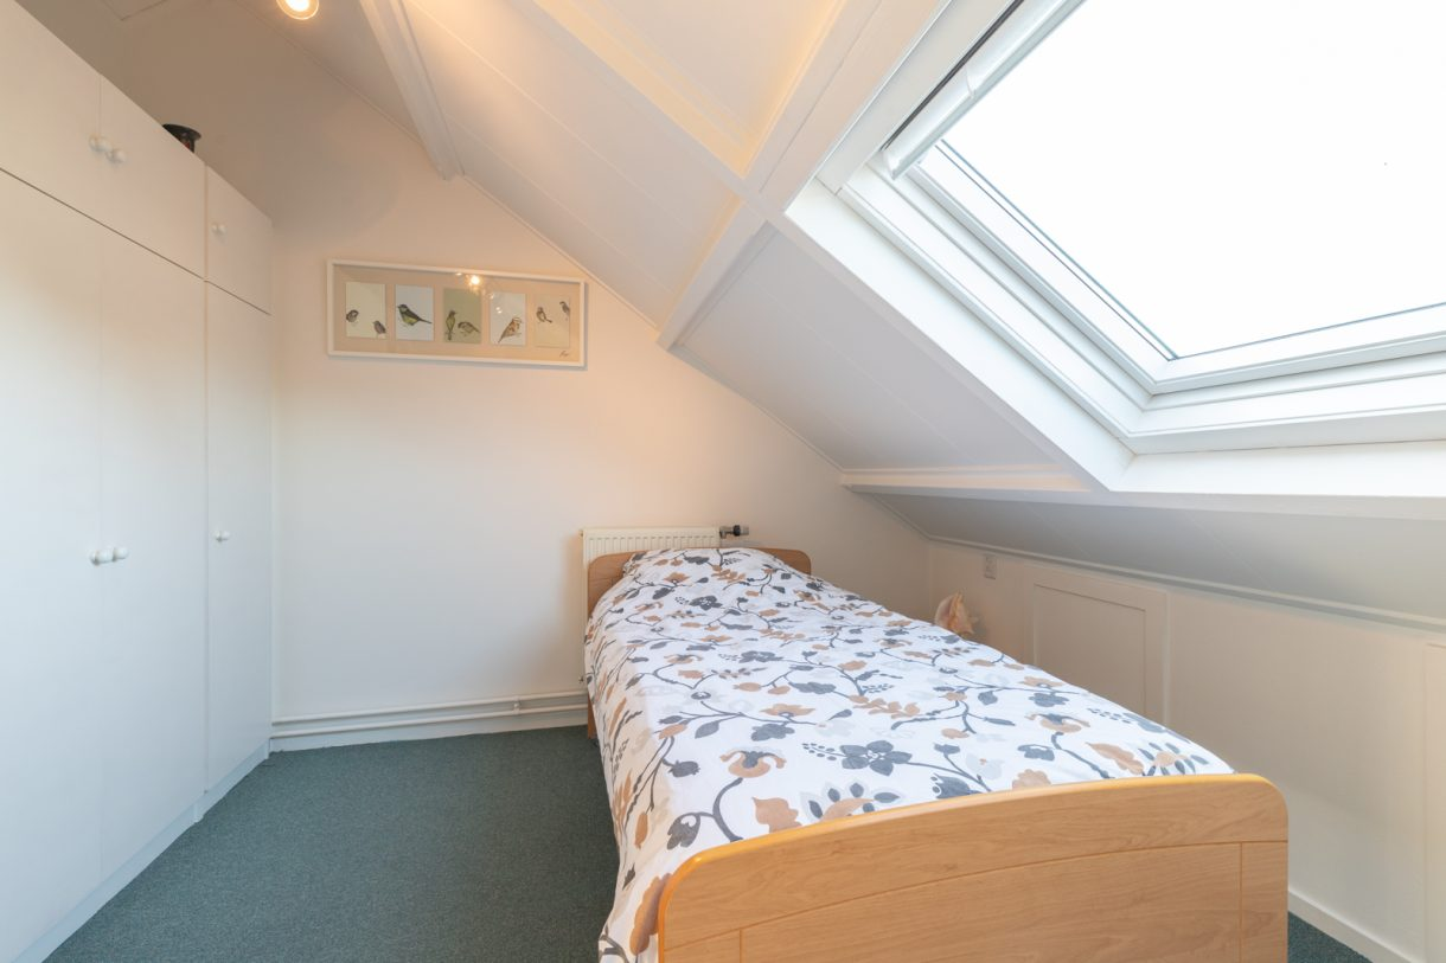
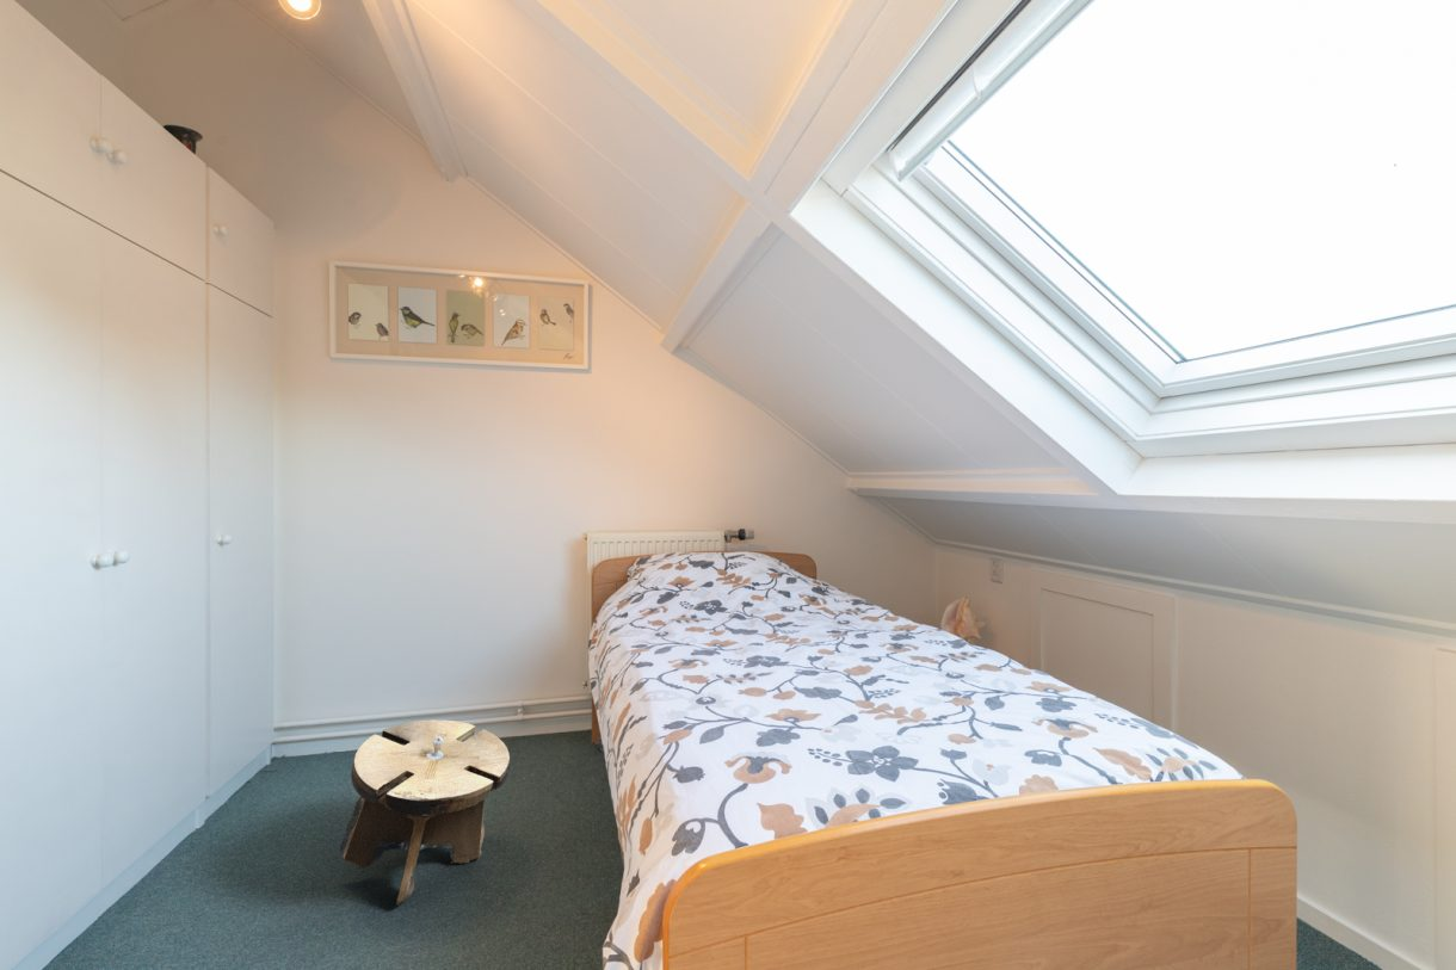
+ stool (427, 804)
